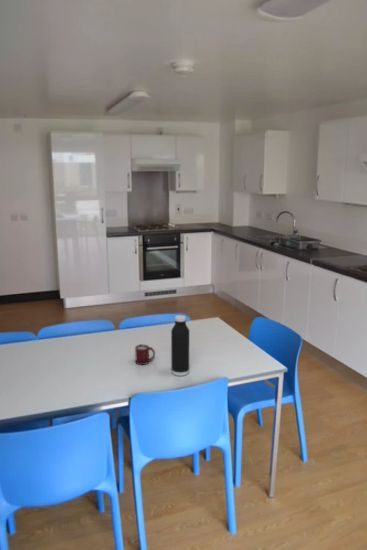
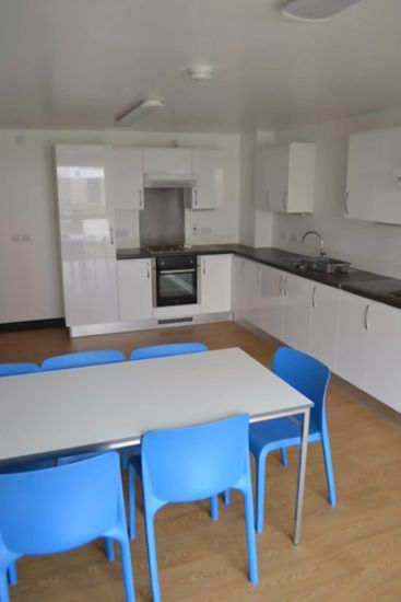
- cup (145, 354)
- water bottle (180, 344)
